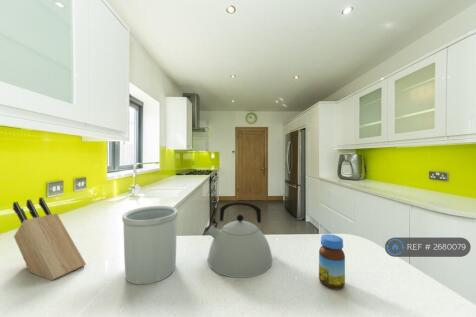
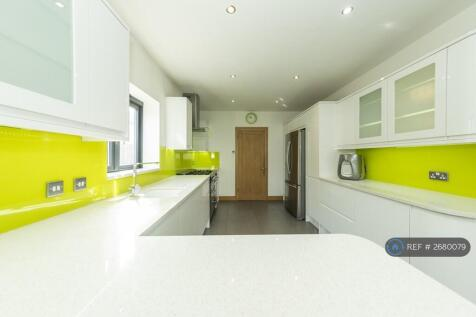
- kettle (238, 230)
- knife block (46, 233)
- jar (331, 259)
- utensil holder (151, 241)
